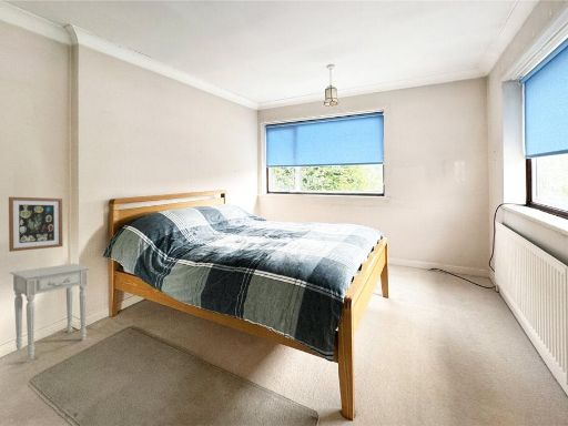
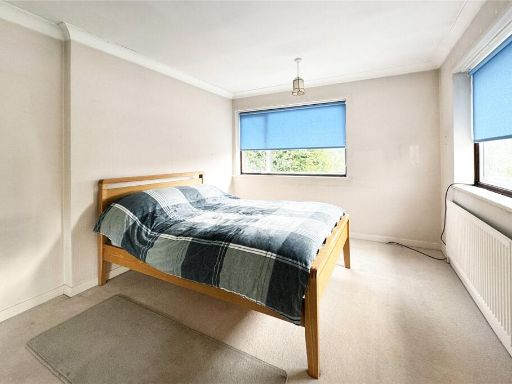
- wall art (37, 223)
- nightstand (67, 307)
